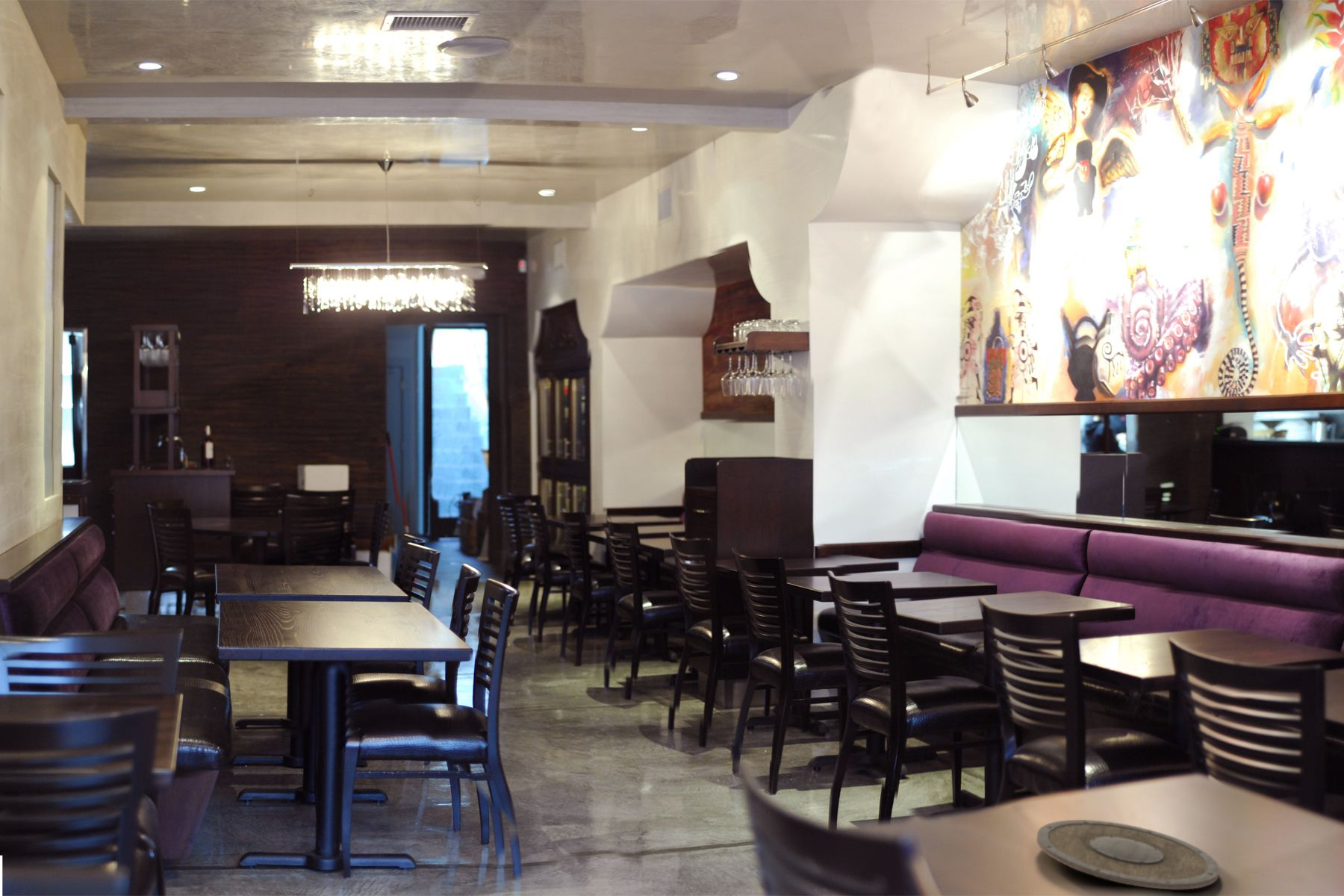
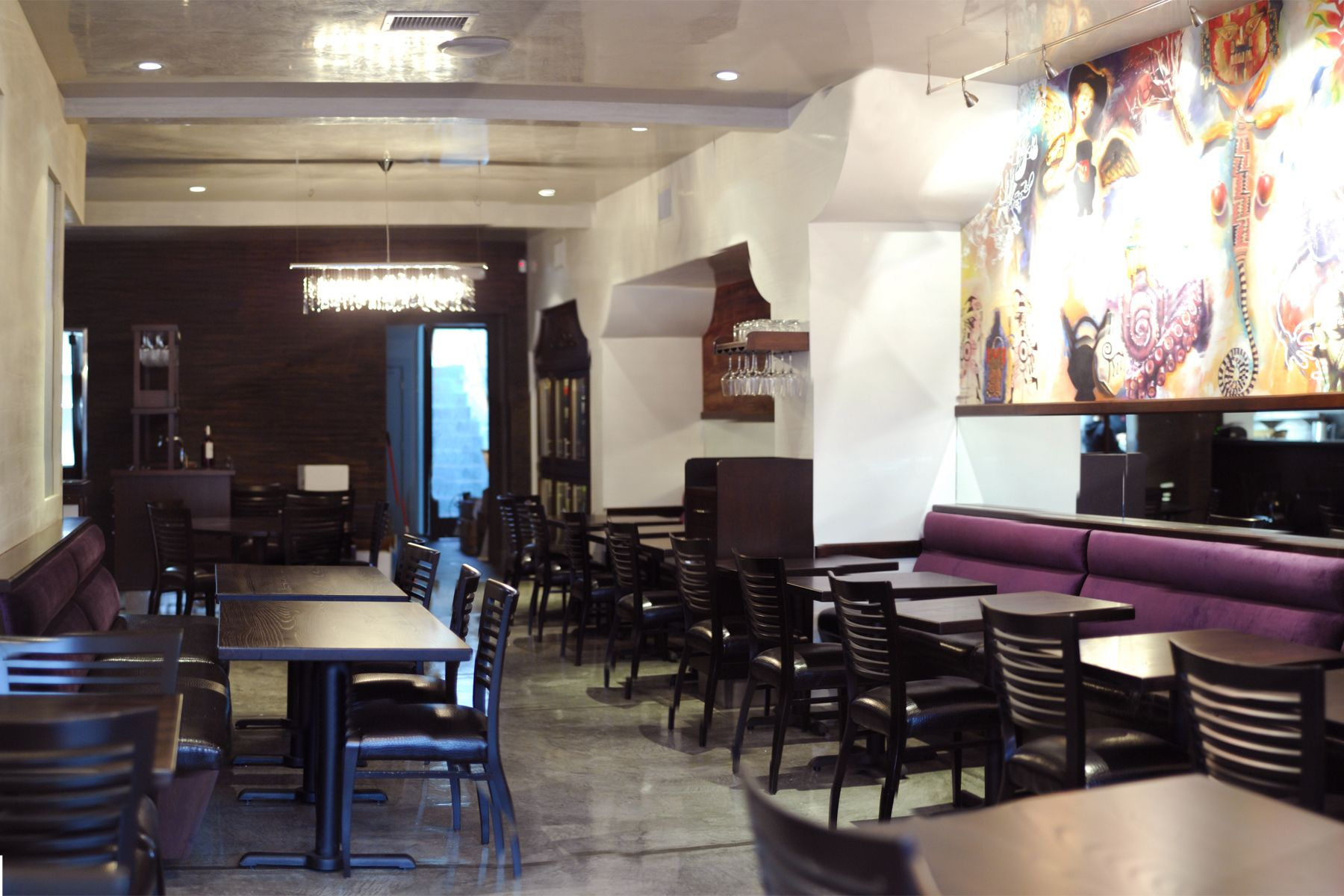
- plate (1125, 851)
